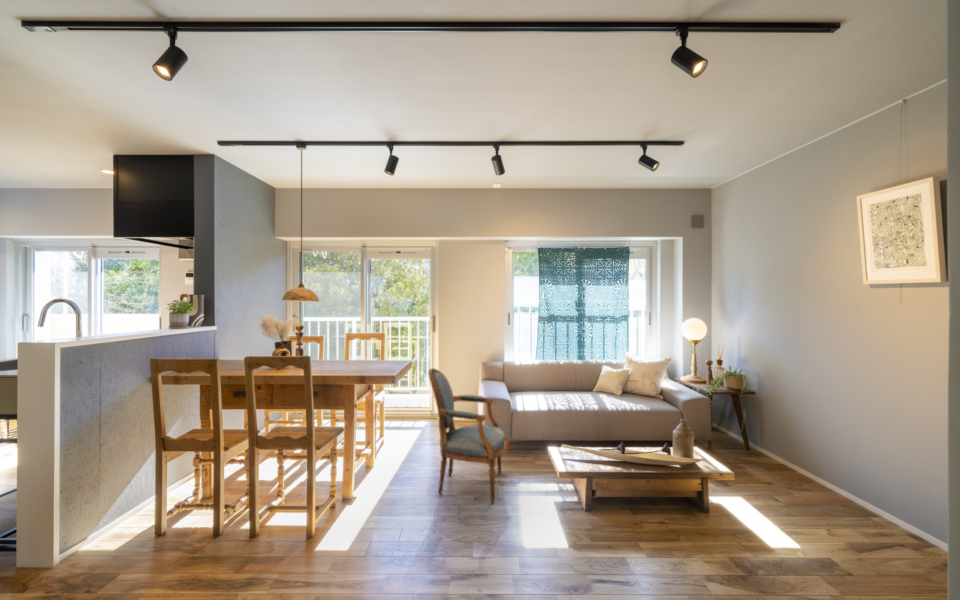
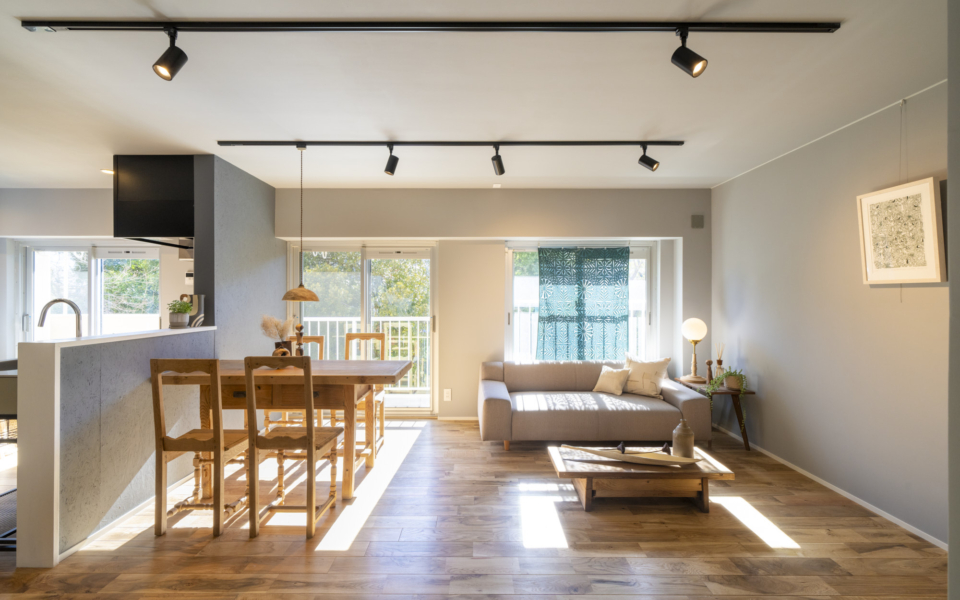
- armchair (466, 427)
